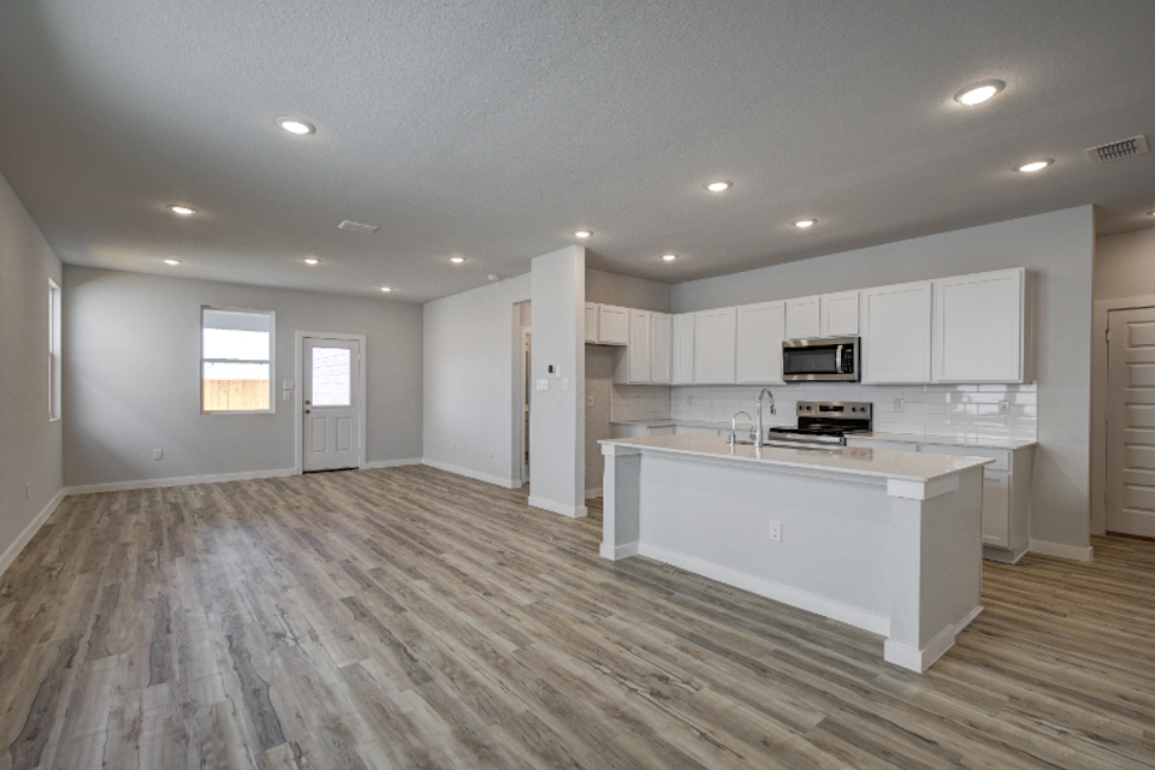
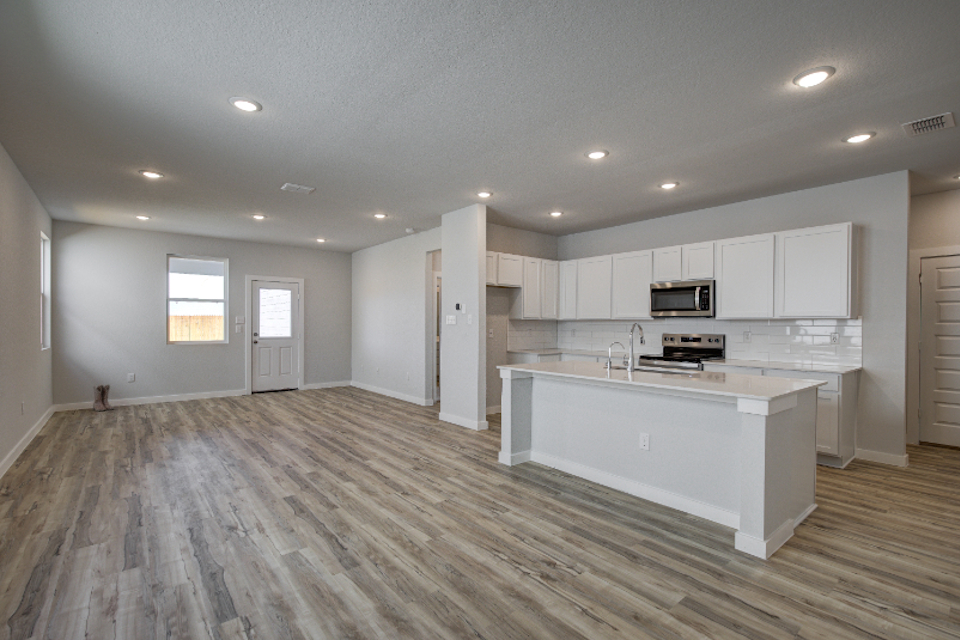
+ boots (103, 397)
